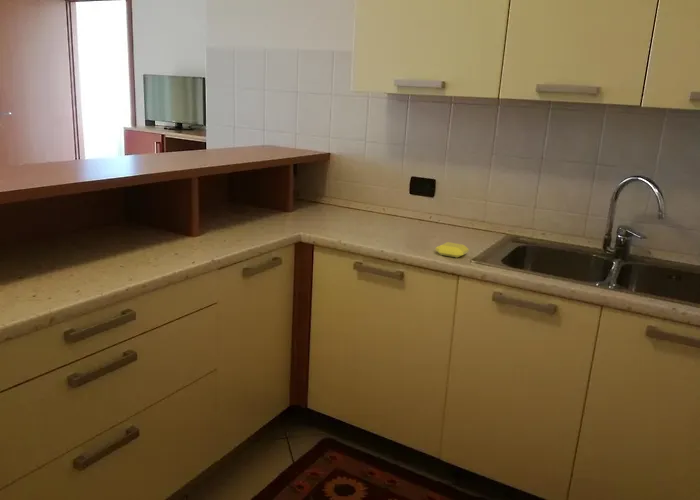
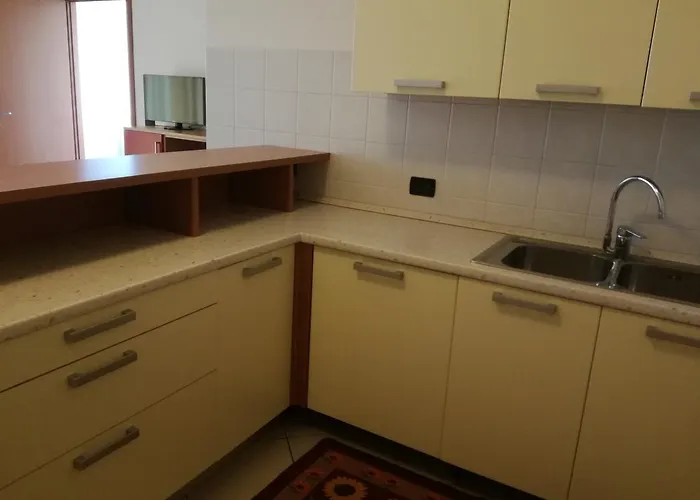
- soap bar (452, 249)
